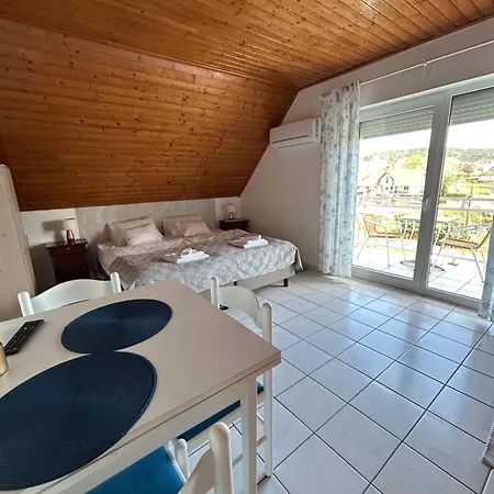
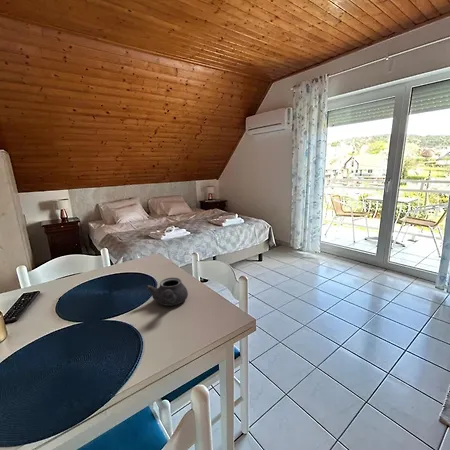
+ teapot (168, 292)
